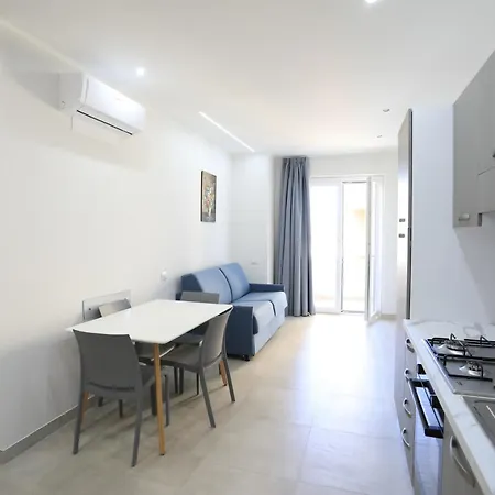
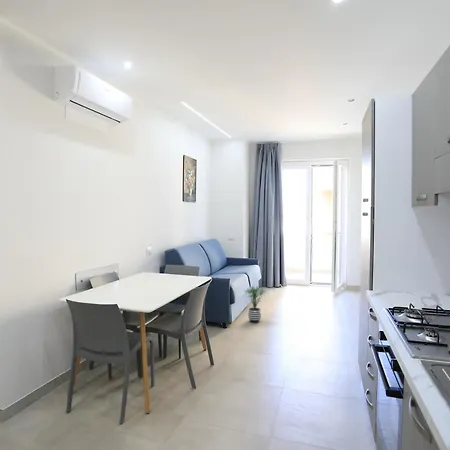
+ potted plant (255, 303)
